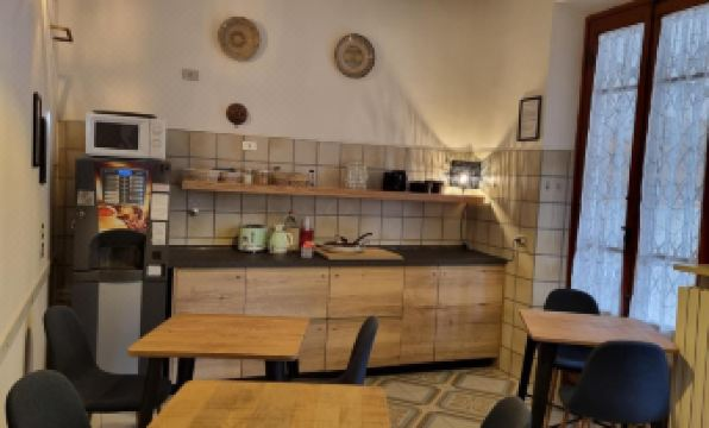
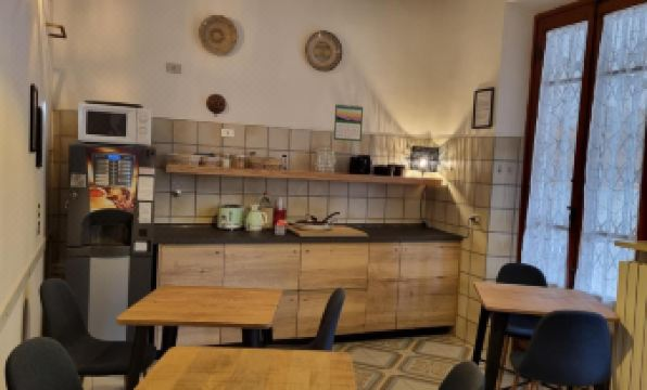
+ calendar (348, 121)
